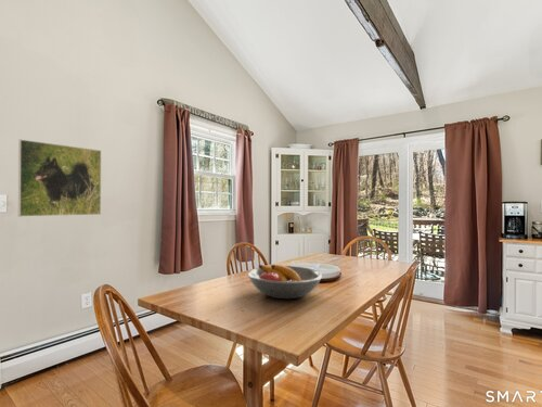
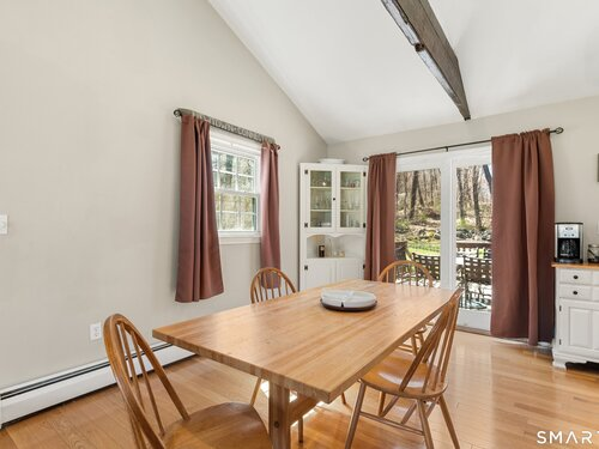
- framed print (63, 180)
- fruit bowl (284, 280)
